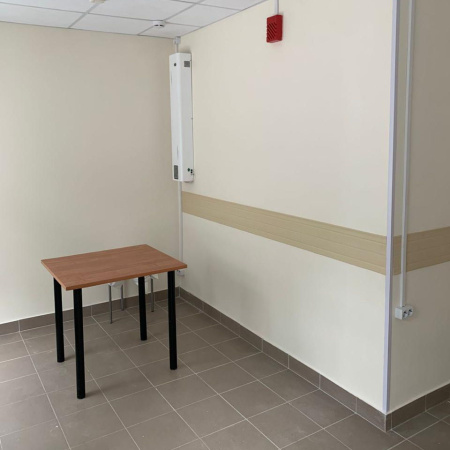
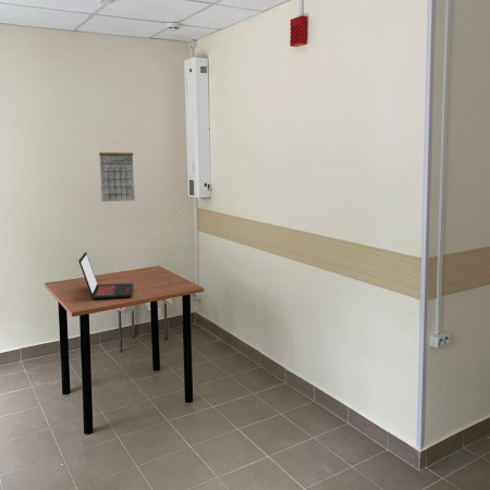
+ laptop (107, 284)
+ calendar (117, 171)
